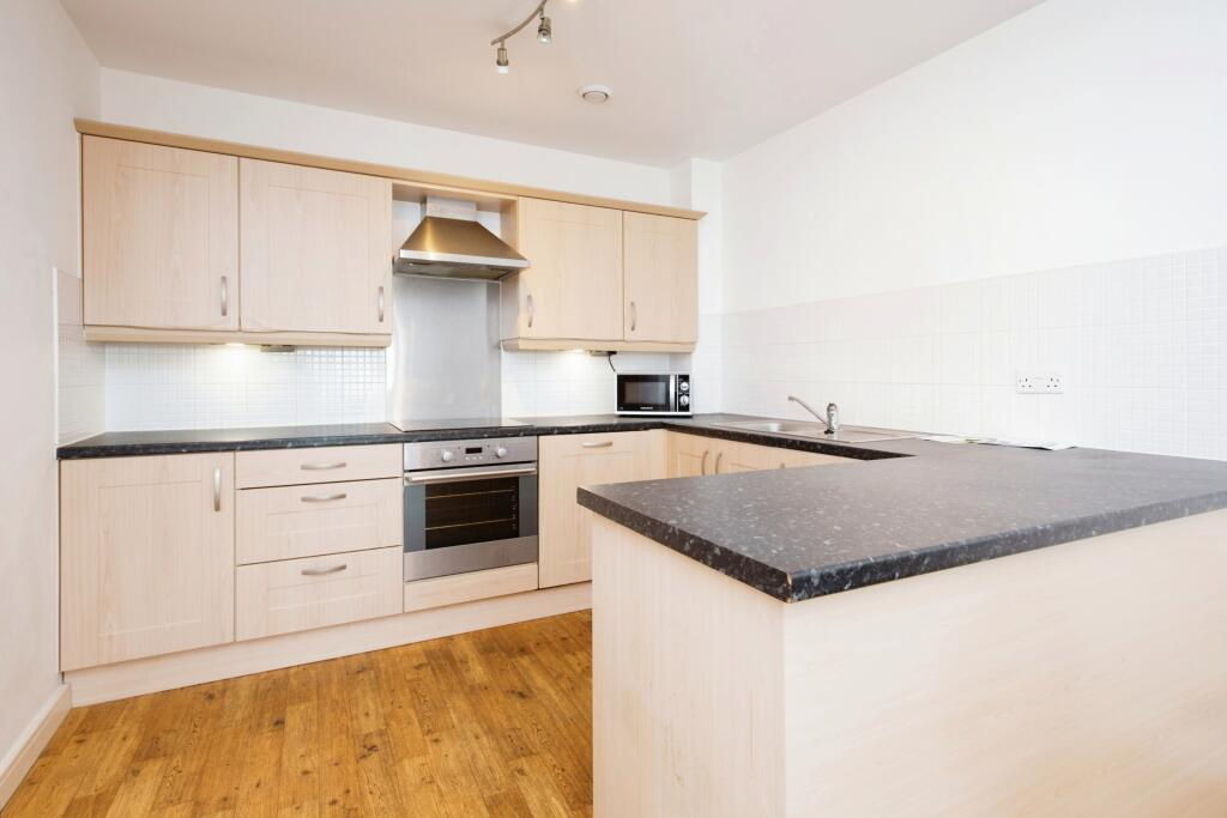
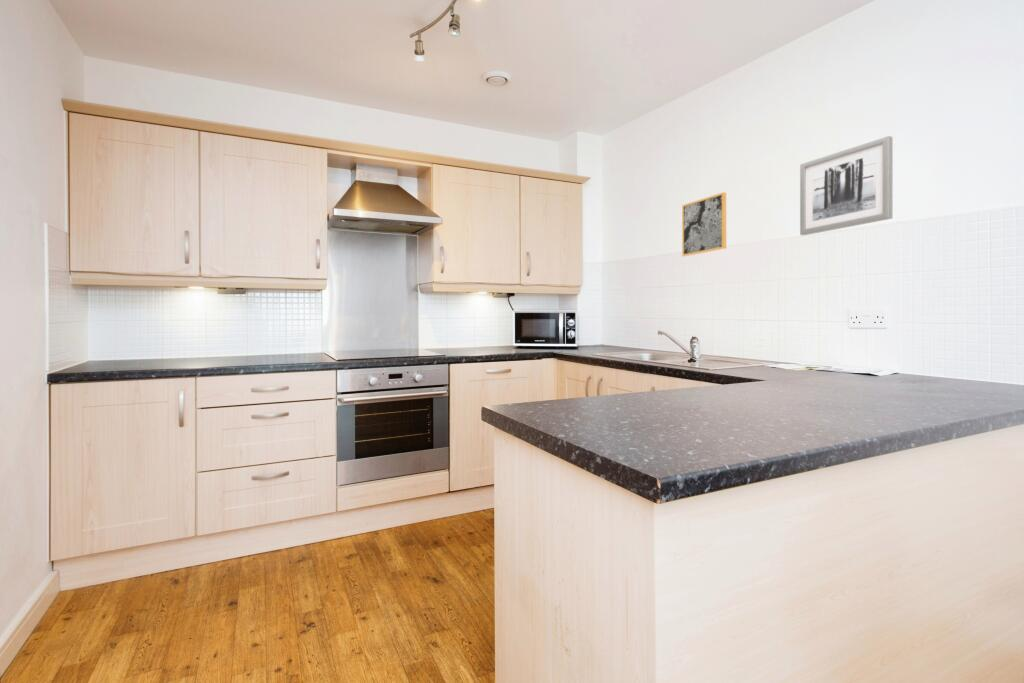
+ wall art (703, 225)
+ wall art (842, 189)
